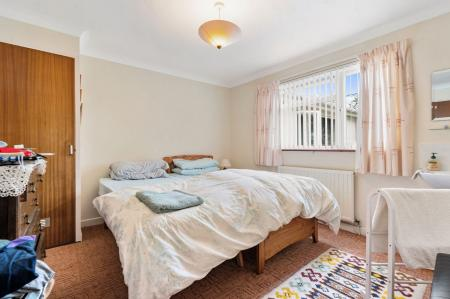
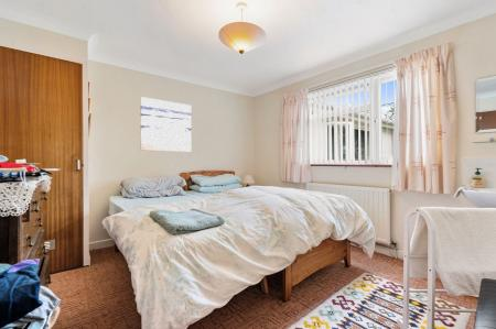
+ wall art (166, 125)
